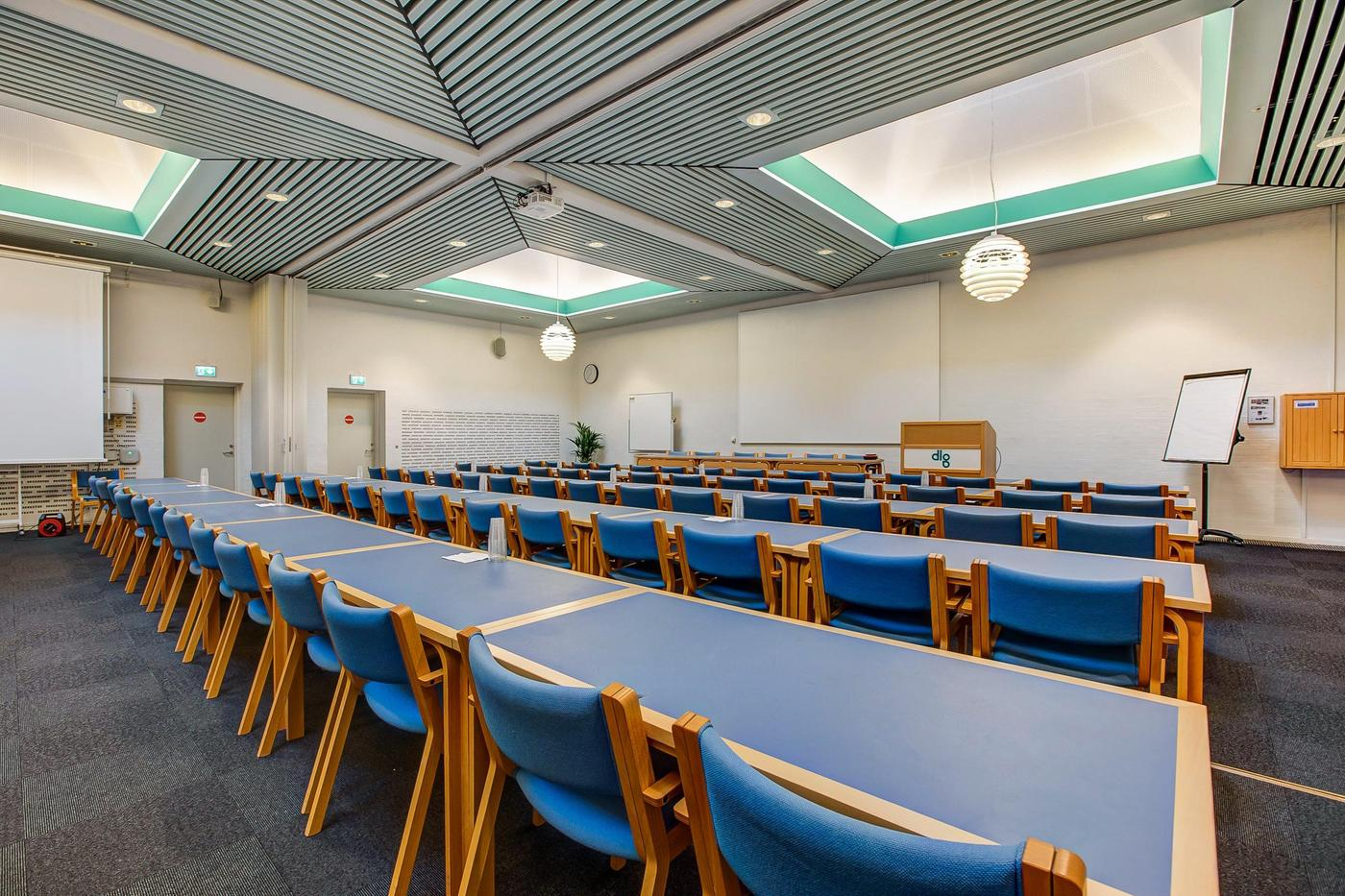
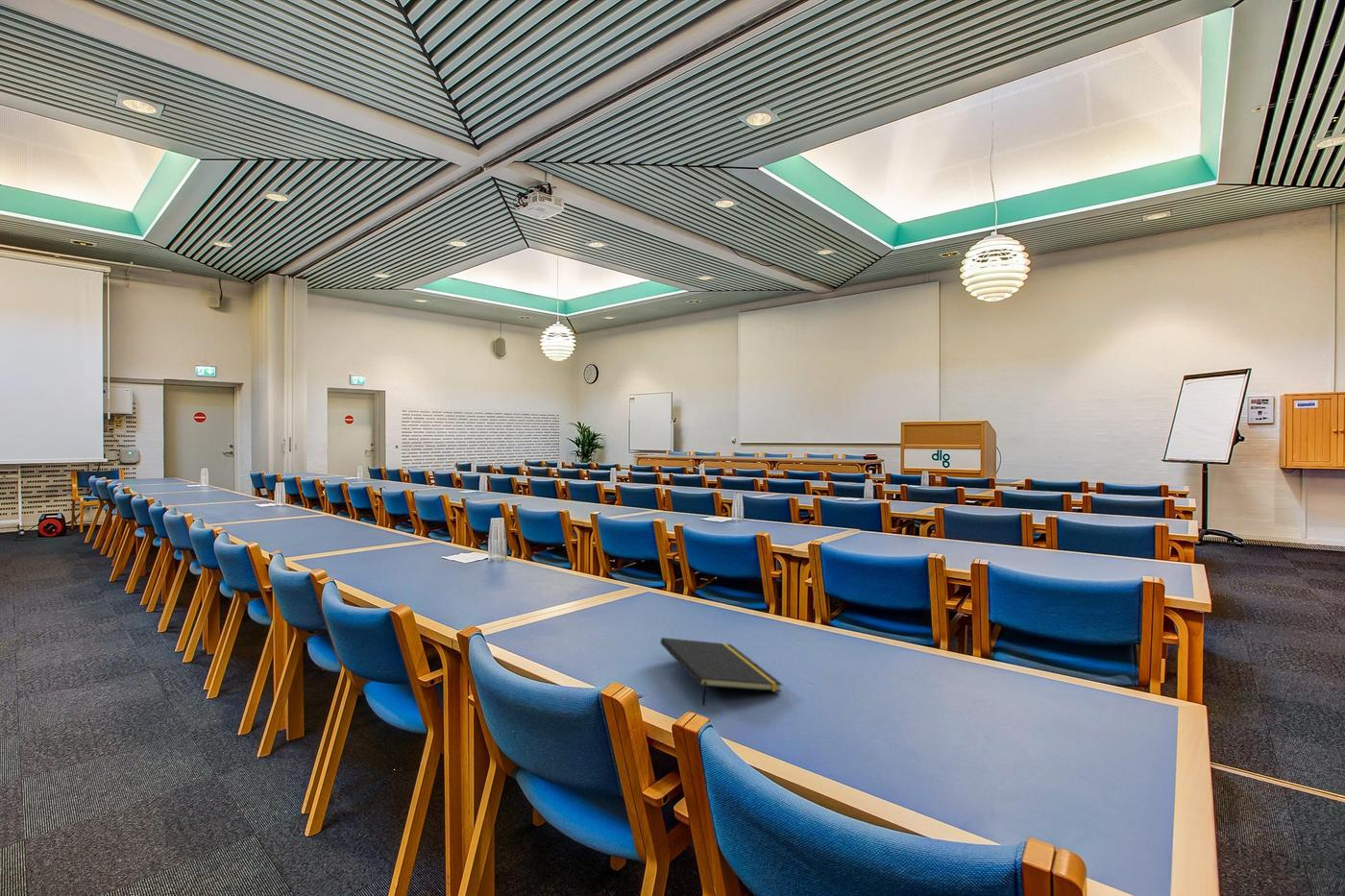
+ notepad (717, 663)
